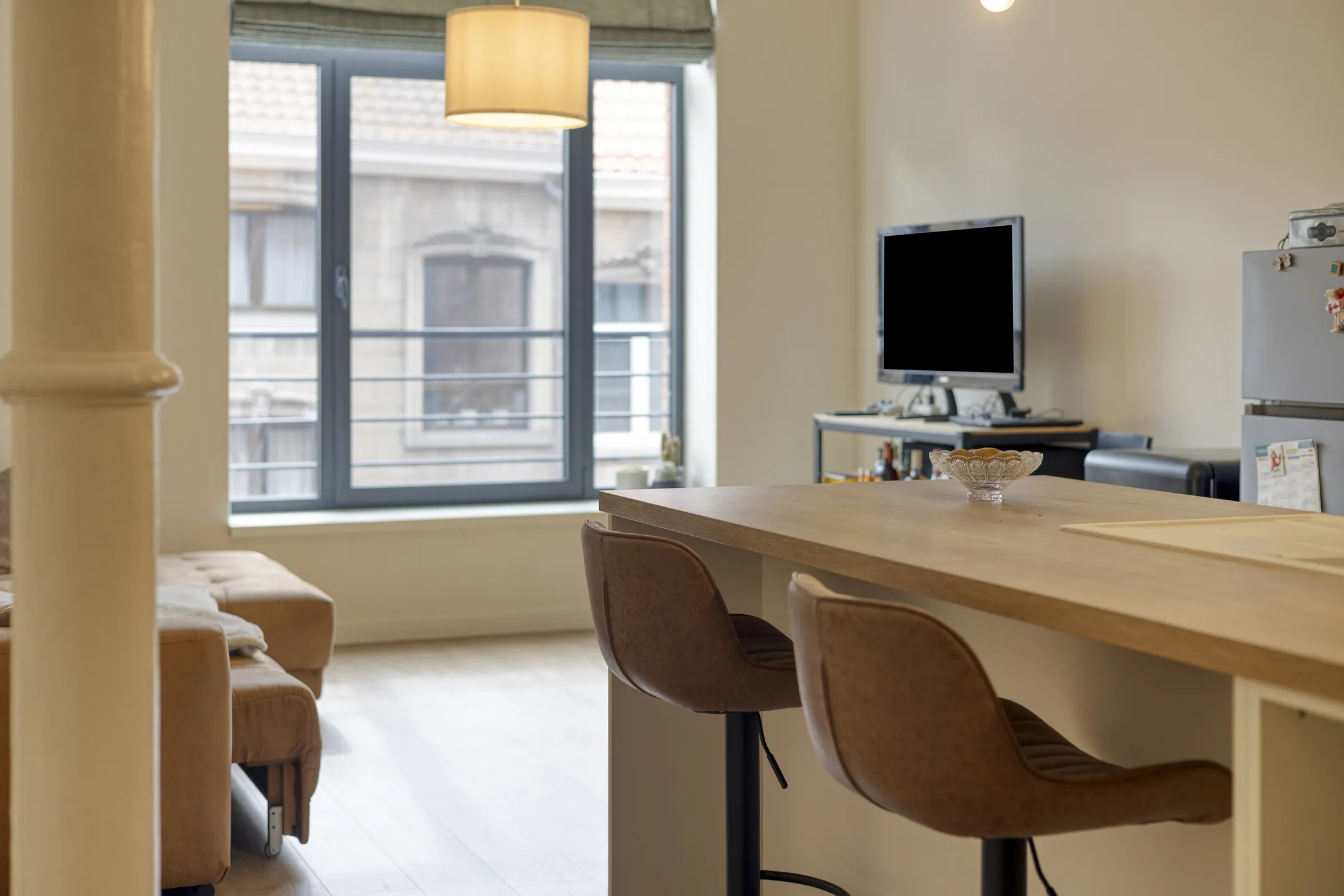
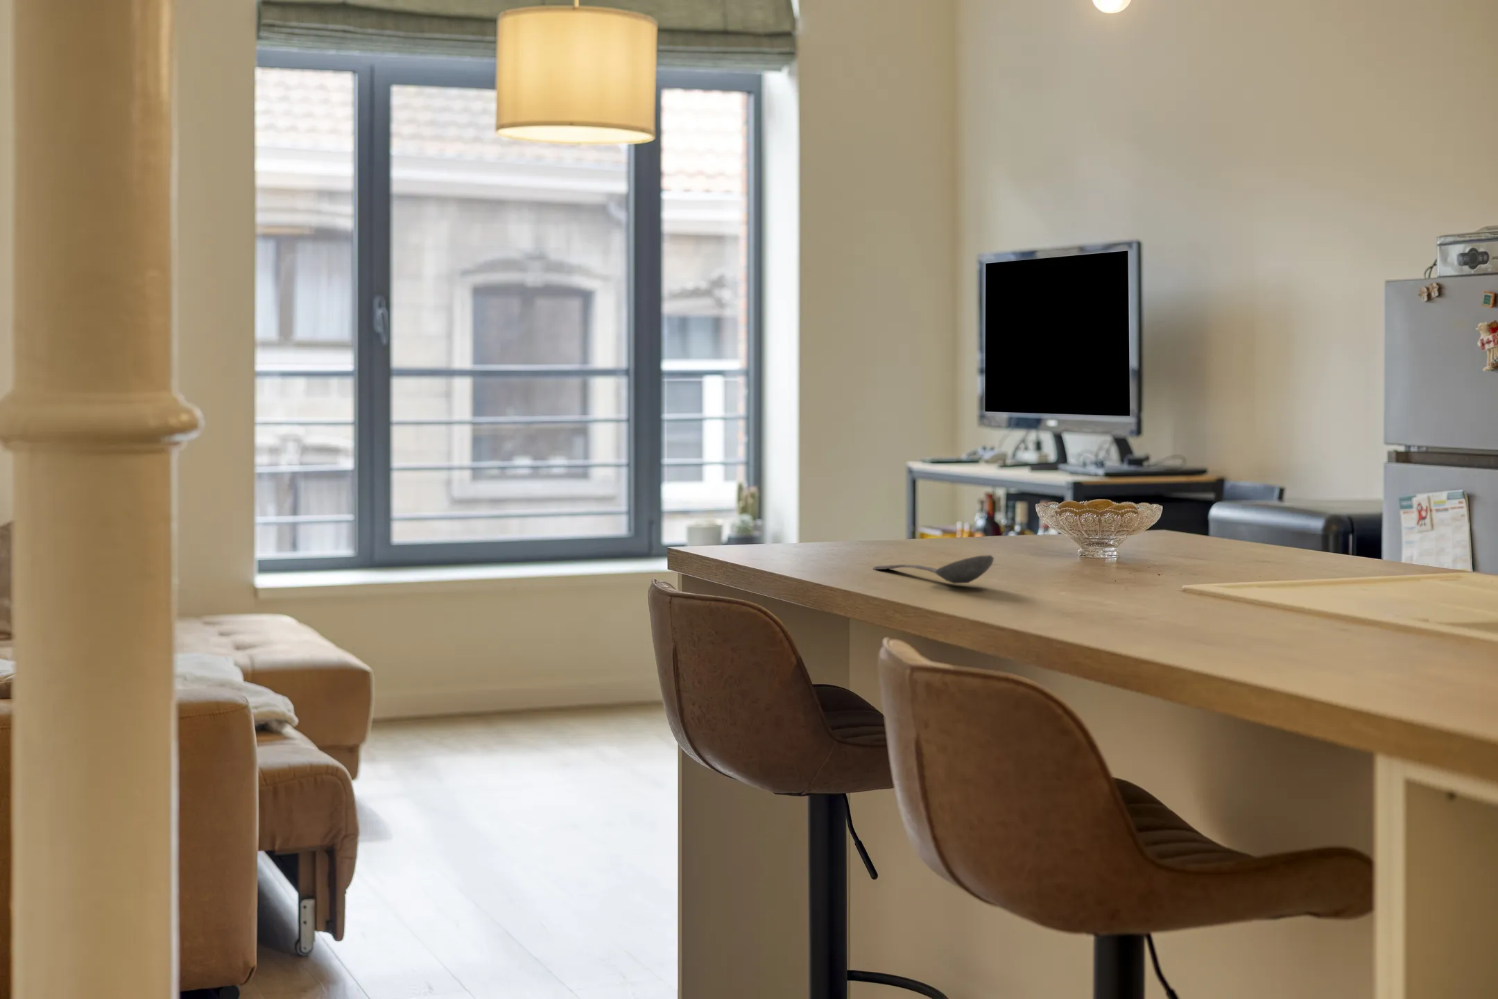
+ stirrer (925, 566)
